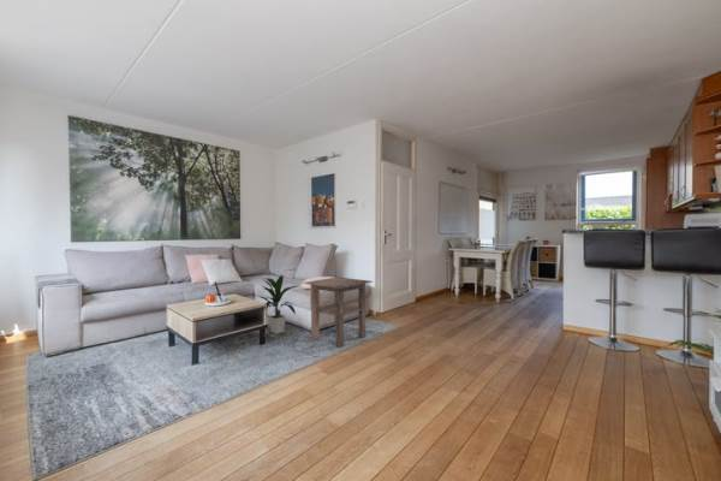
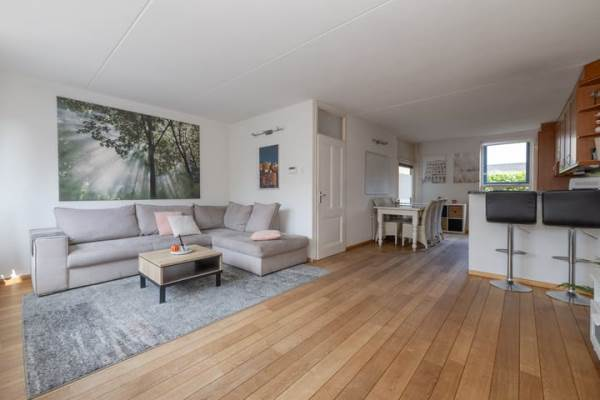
- side table (338, 308)
- indoor plant (274, 302)
